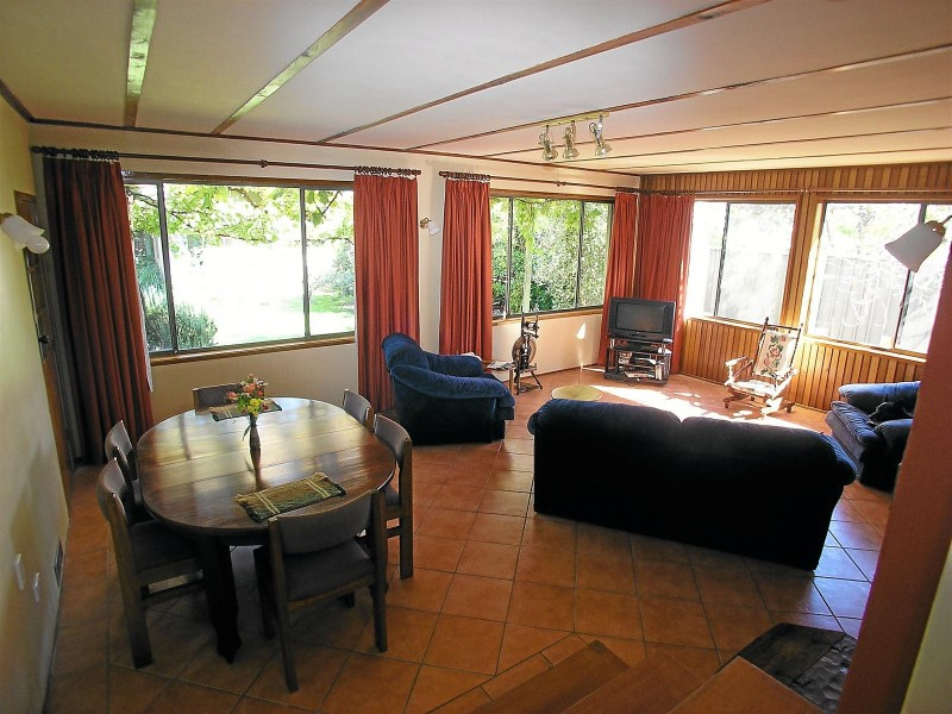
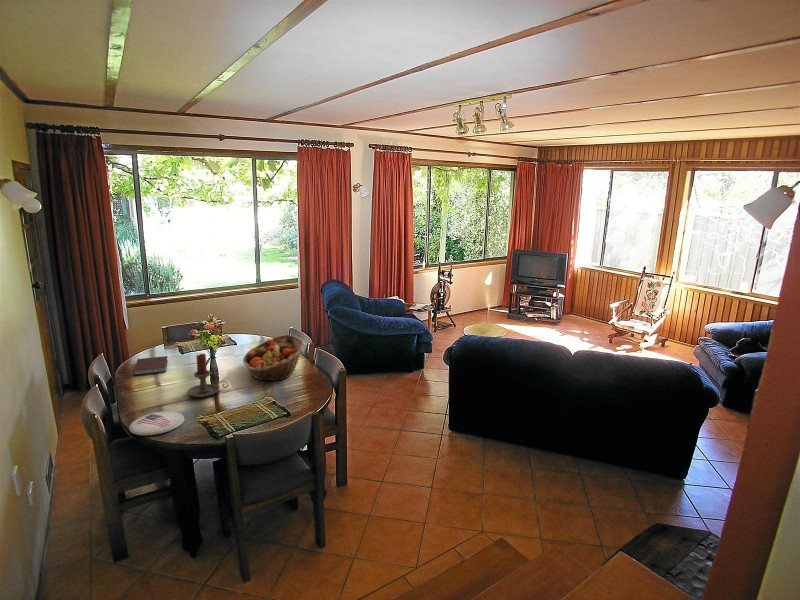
+ notebook (151, 365)
+ candle holder (207, 372)
+ fruit basket (274, 356)
+ plate (157, 422)
